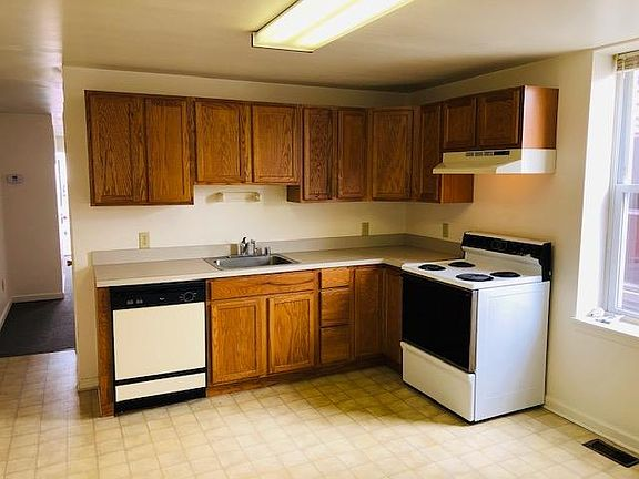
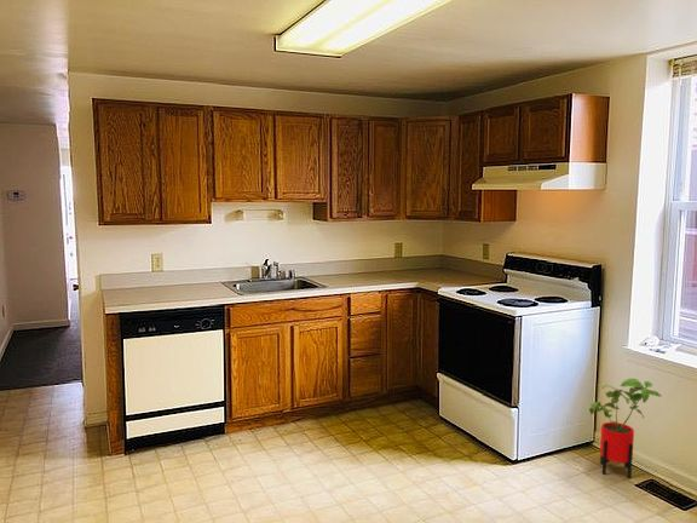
+ house plant (620, 424)
